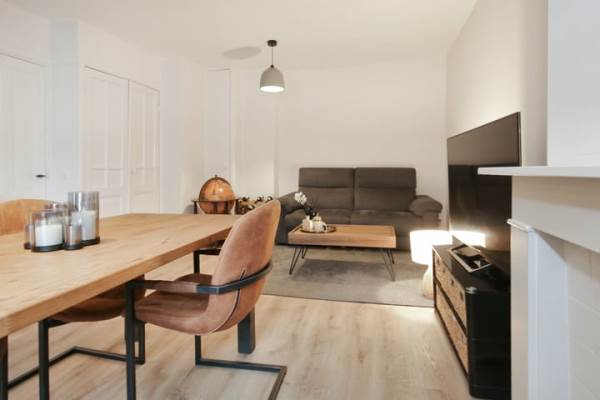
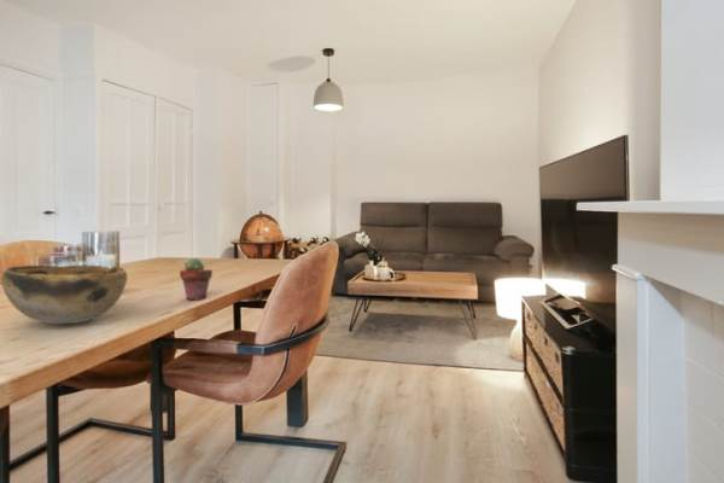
+ potted succulent (195, 278)
+ decorative bowl (68, 293)
